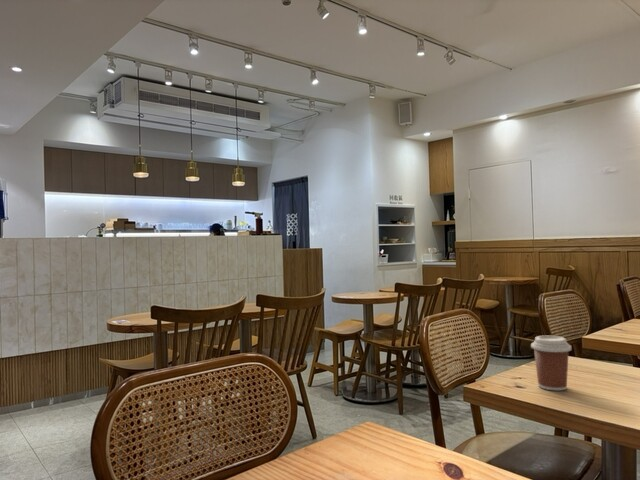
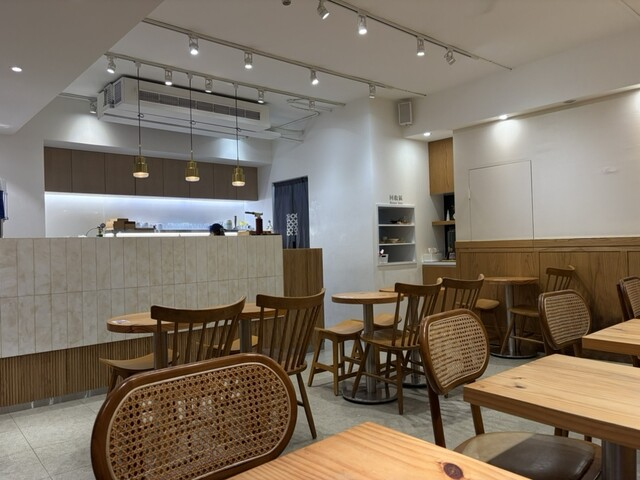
- coffee cup (551, 362)
